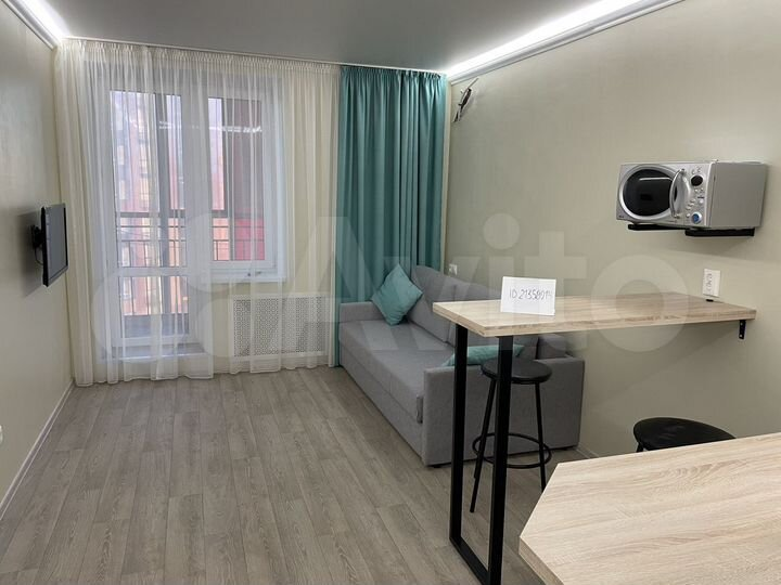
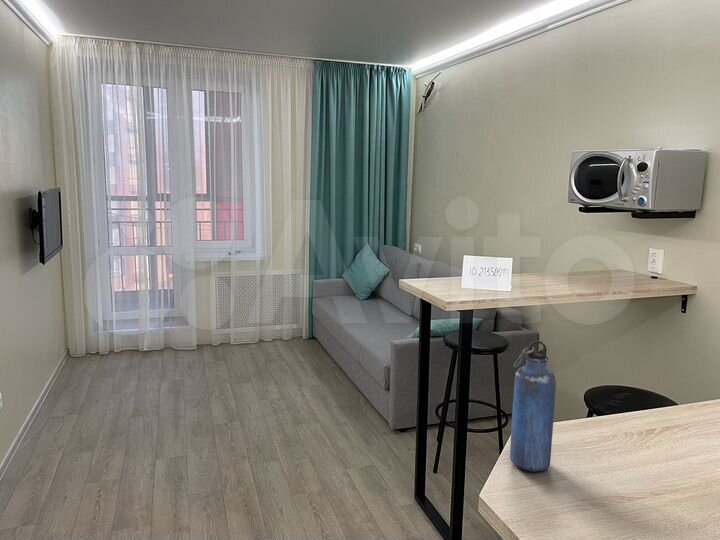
+ water bottle (532, 403)
